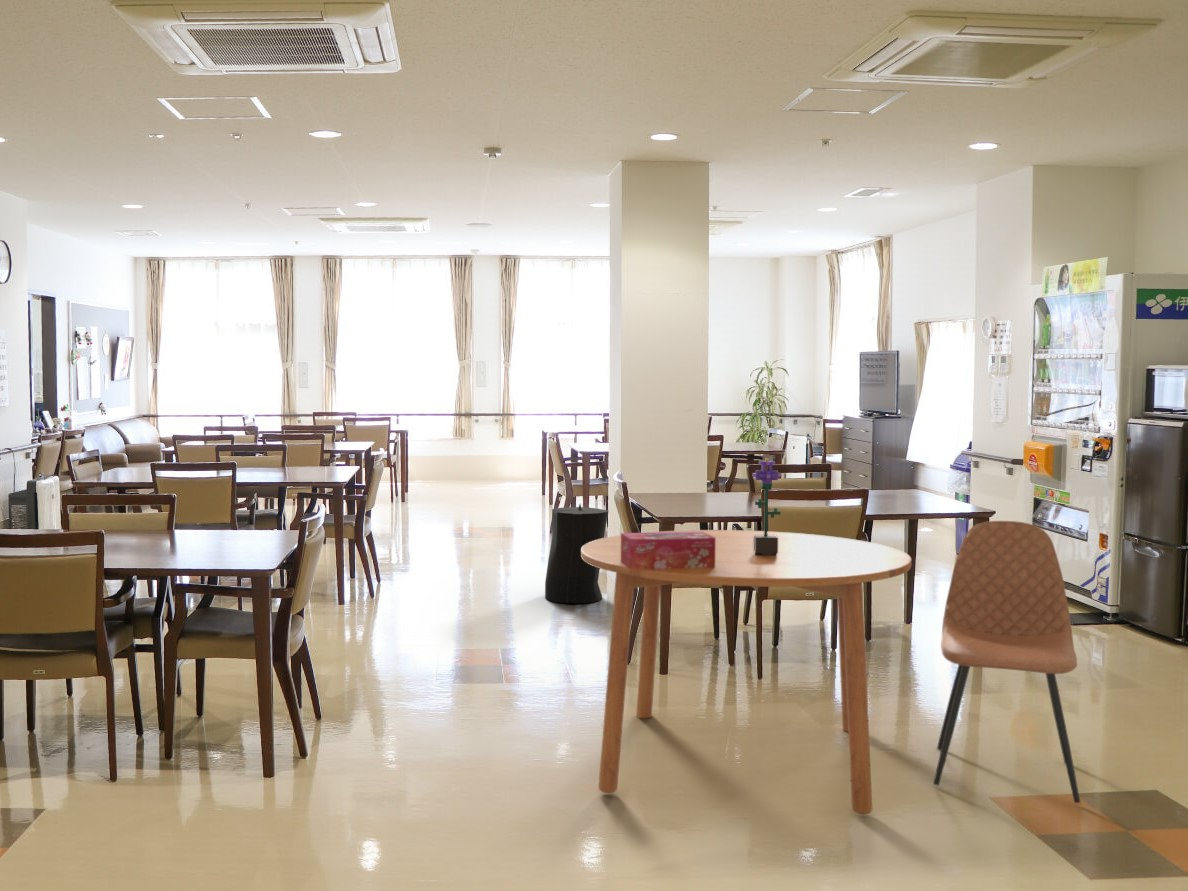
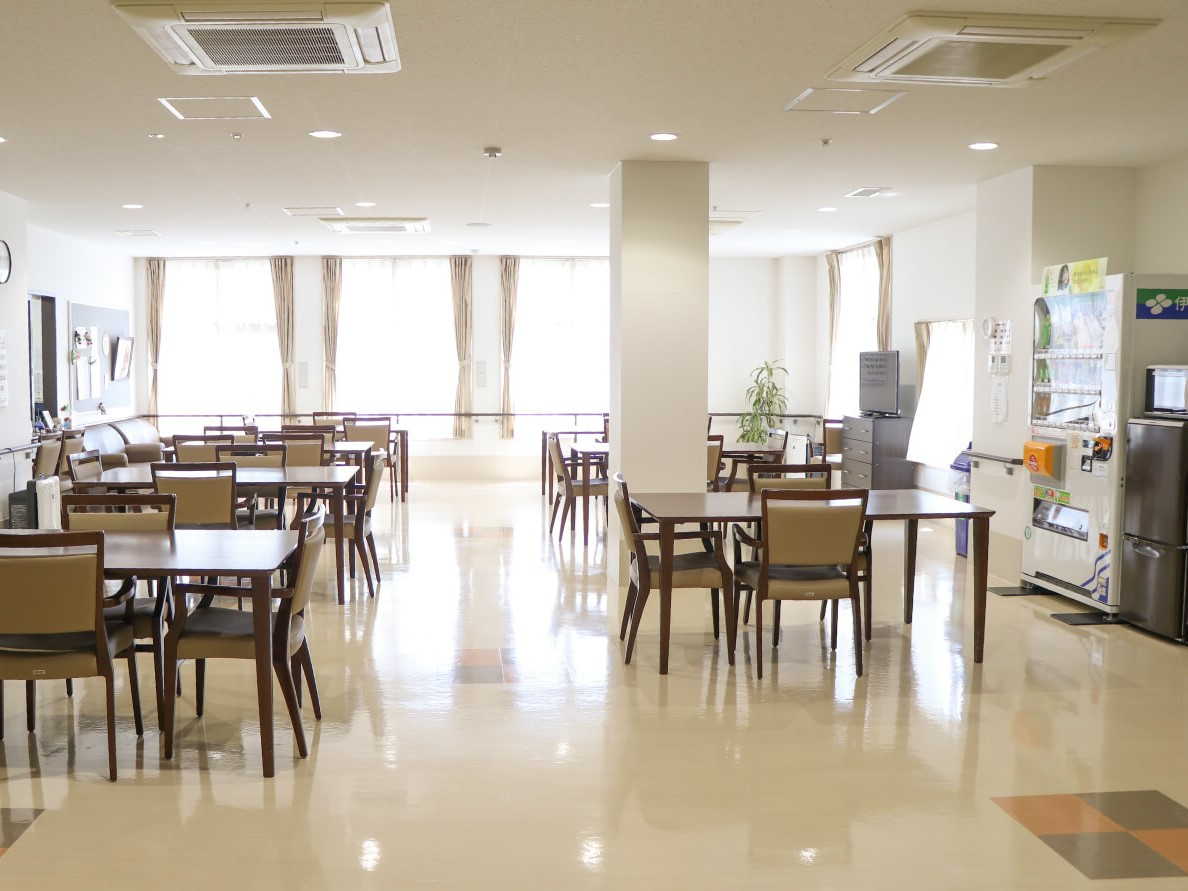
- chair (1006, 651)
- tissue box (667, 549)
- trash can (576, 550)
- potted flower (766, 505)
- dining table (741, 585)
